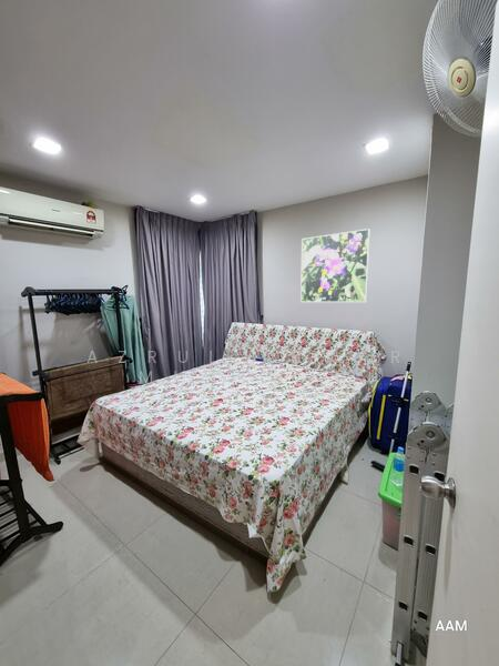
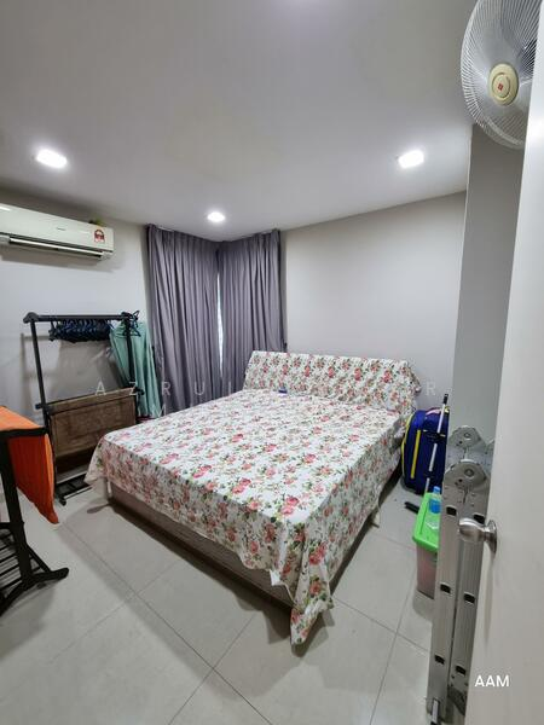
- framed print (332, 269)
